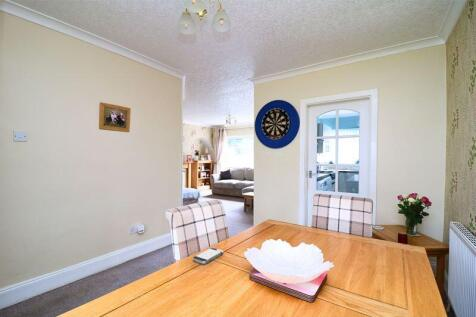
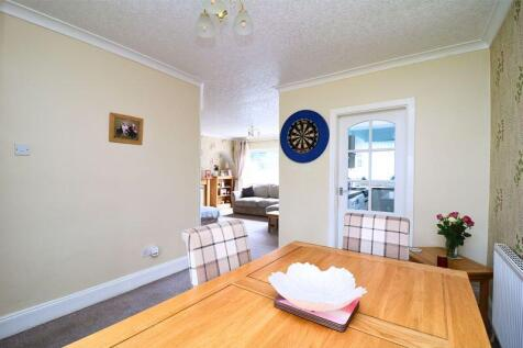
- smartphone (208, 255)
